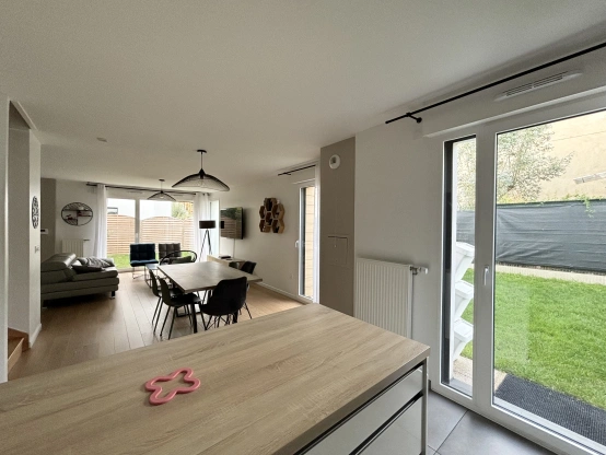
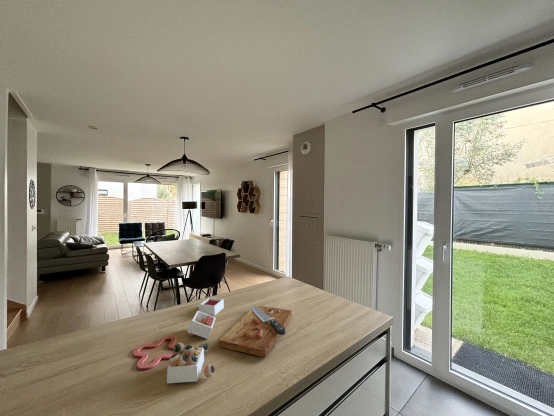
+ cutting board (243, 322)
